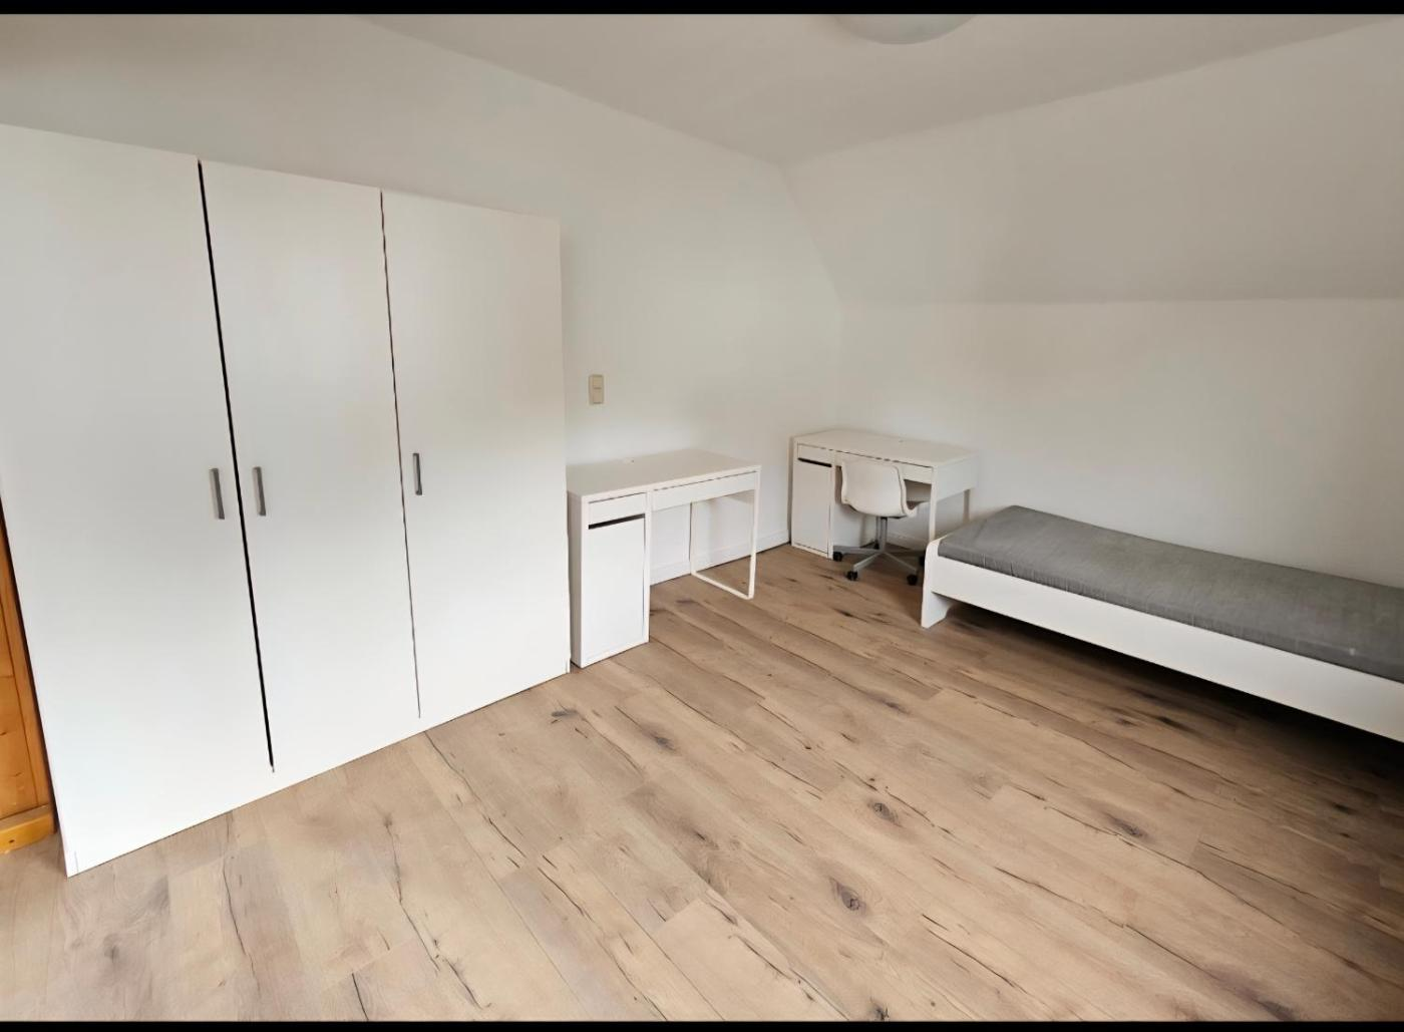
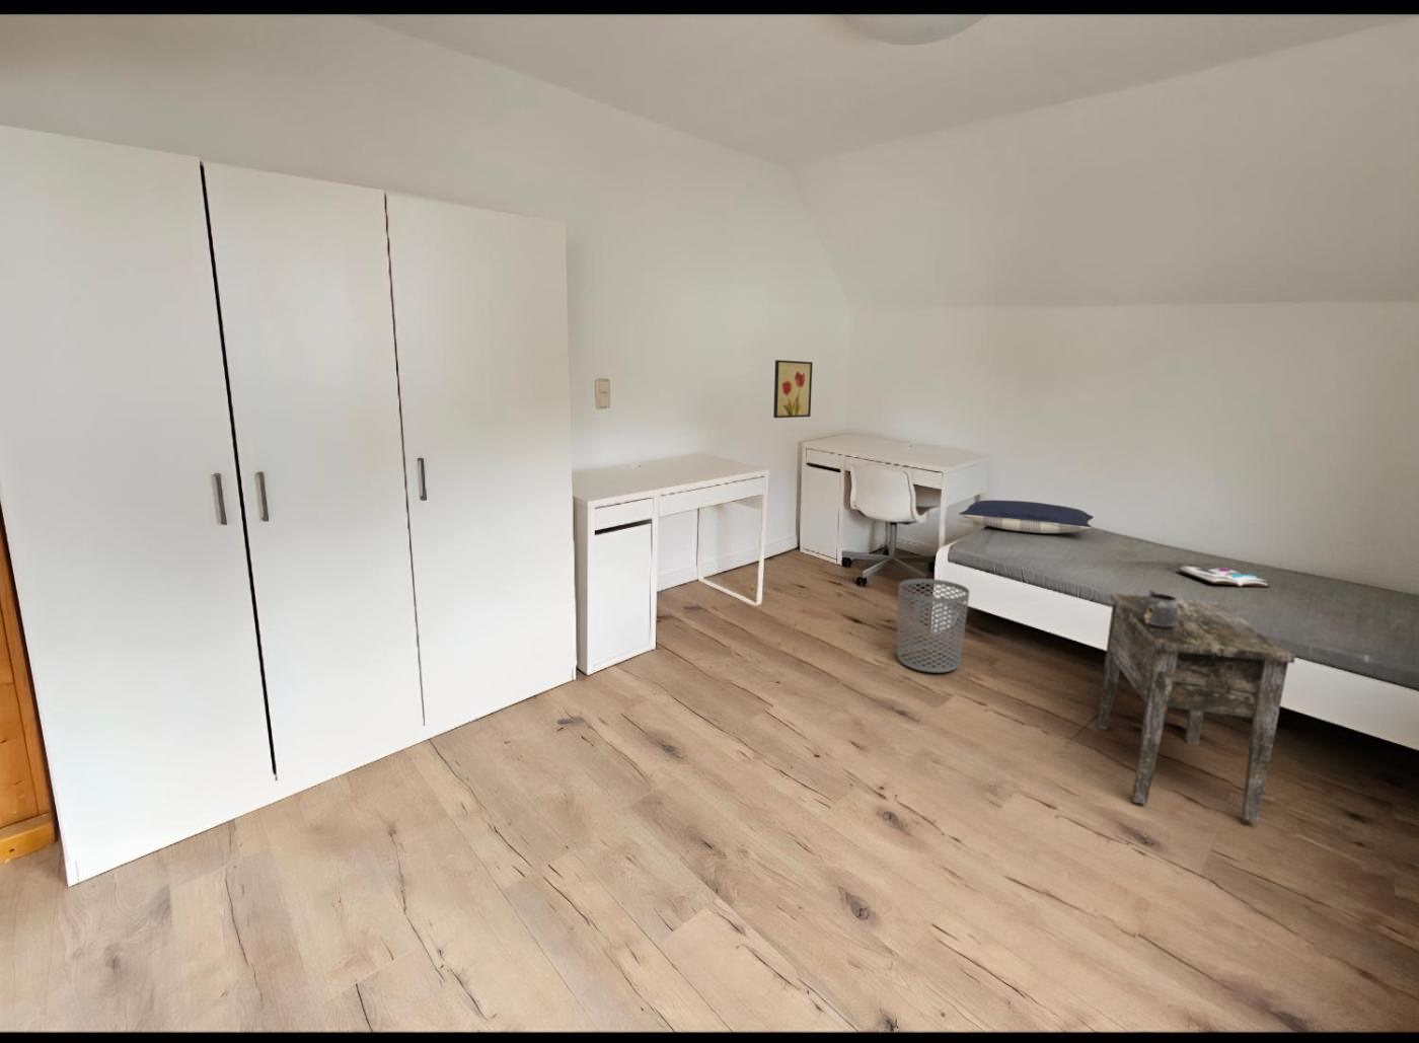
+ wall art (792, 389)
+ side table (1179, 696)
+ mug (1157, 608)
+ waste bin (931, 624)
+ pillow (1025, 515)
+ book (1222, 575)
